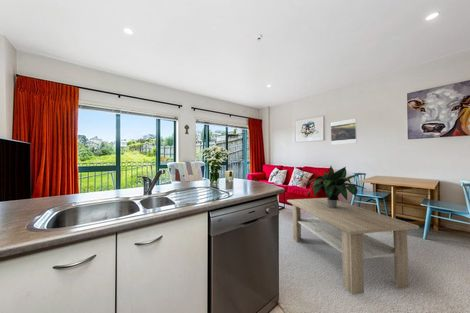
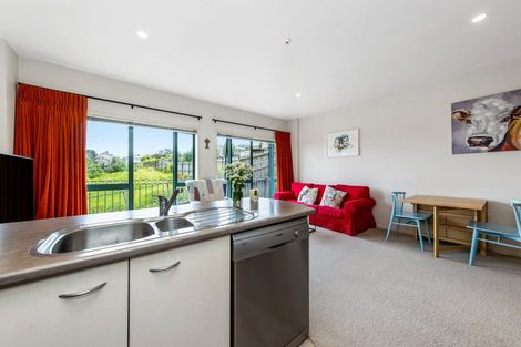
- coffee table (336, 233)
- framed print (343, 132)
- potted plant (333, 186)
